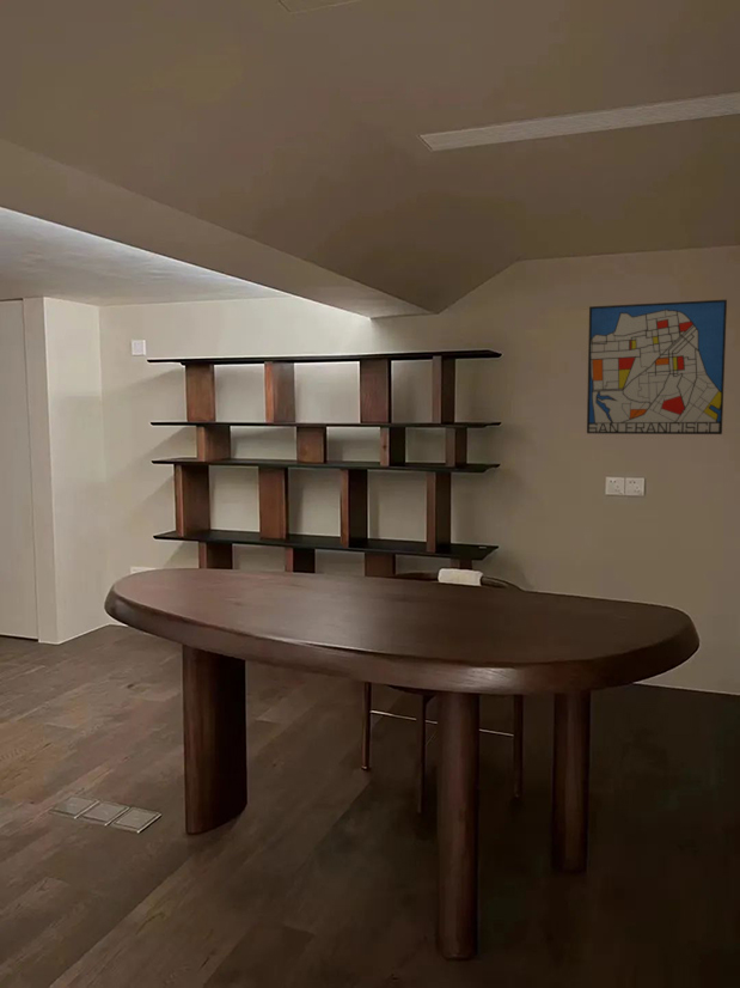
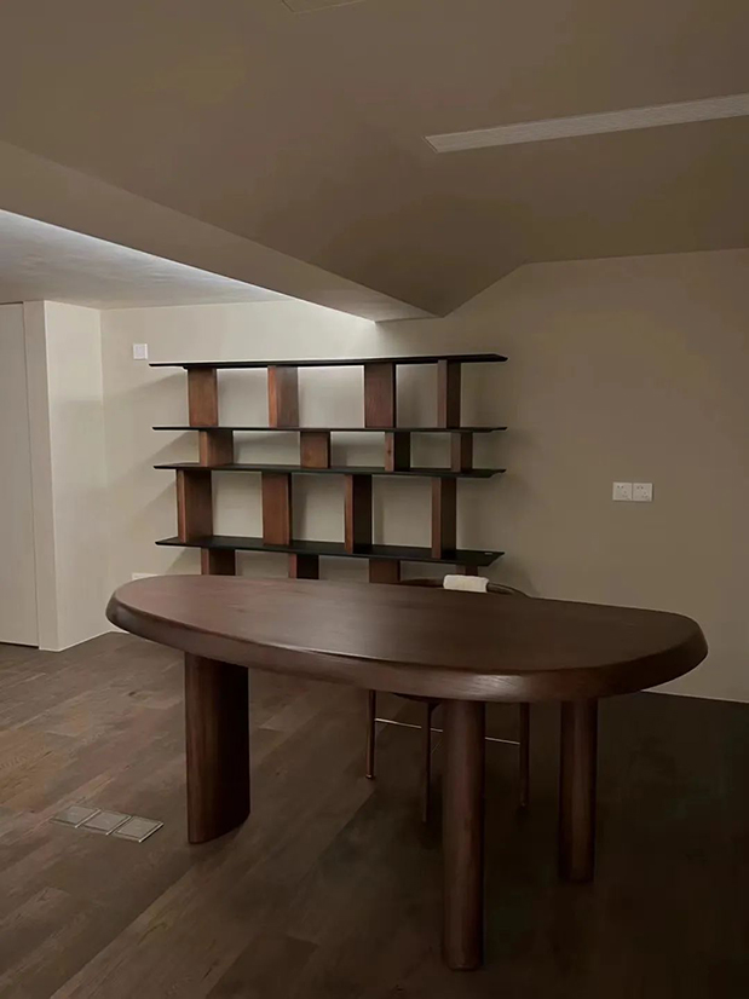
- wall art (654, 368)
